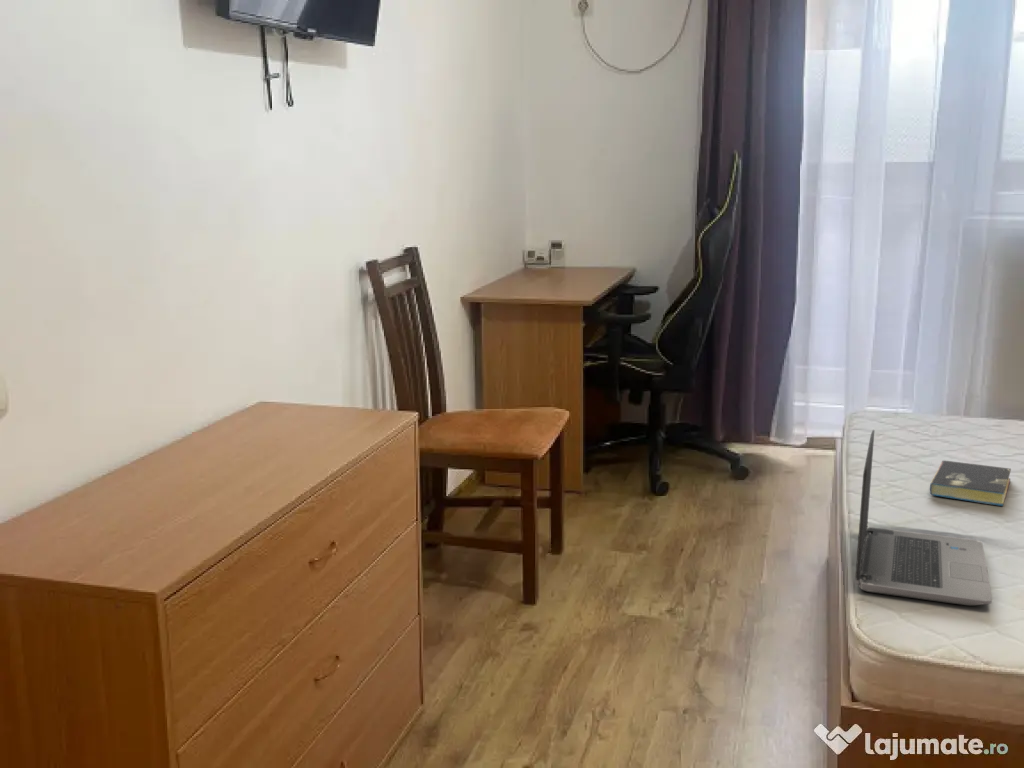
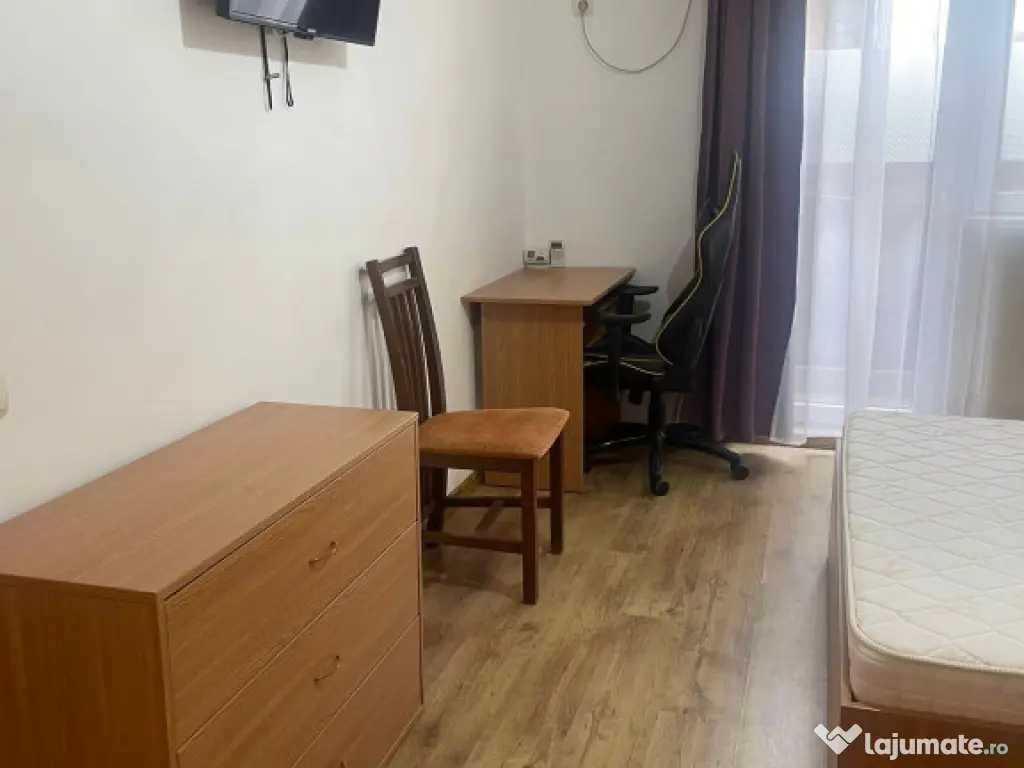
- book (970, 481)
- laptop computer (921, 533)
